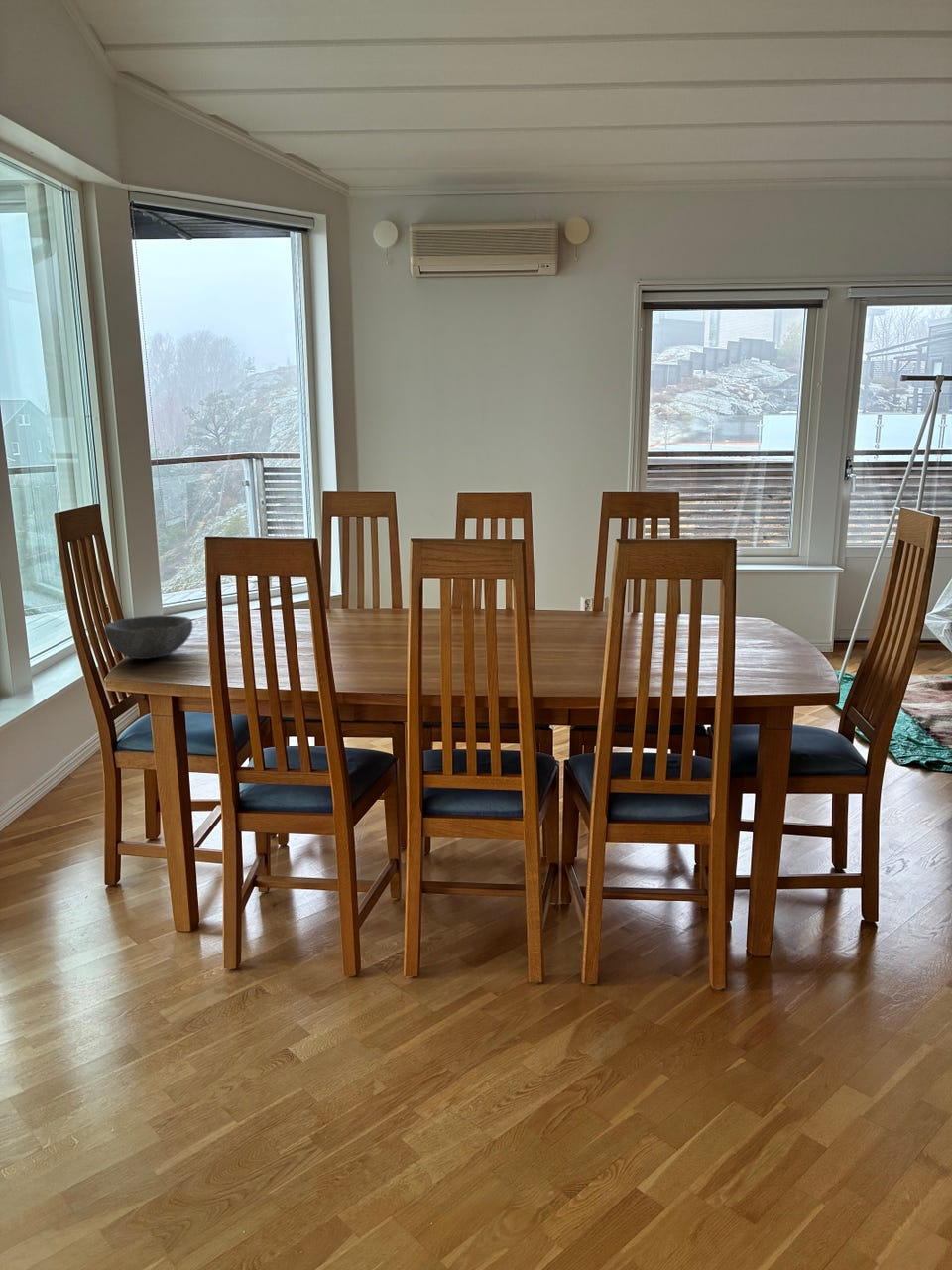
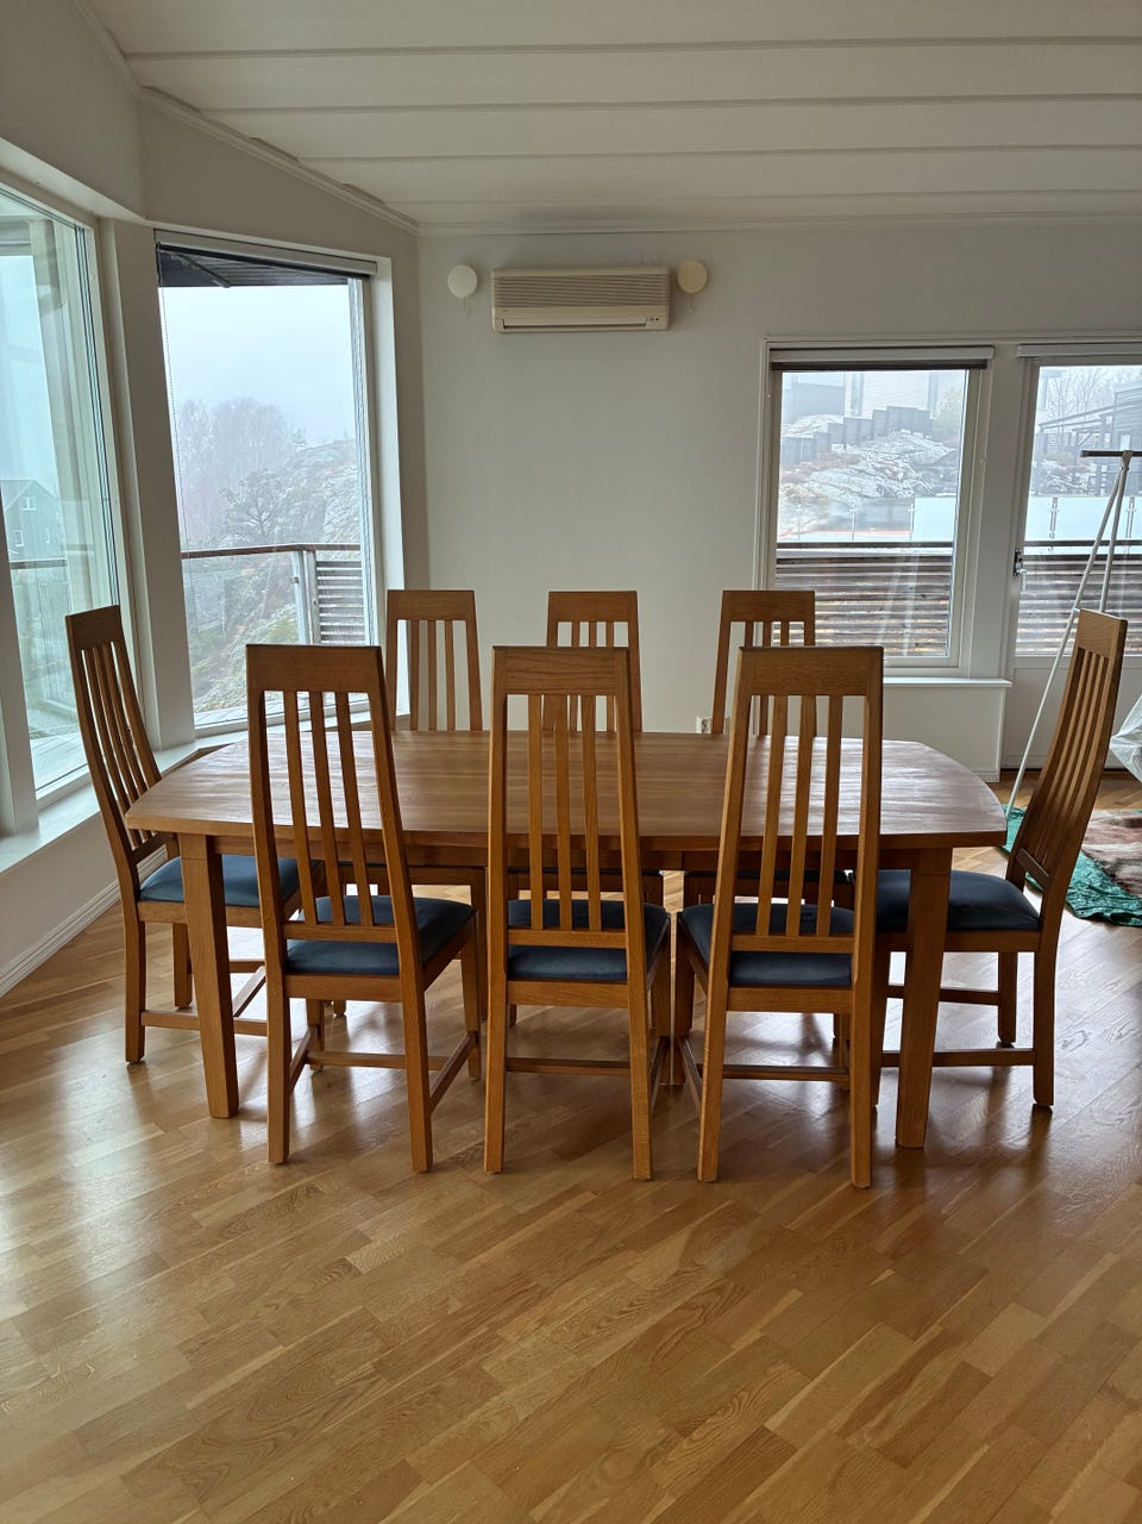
- bowl (150, 638)
